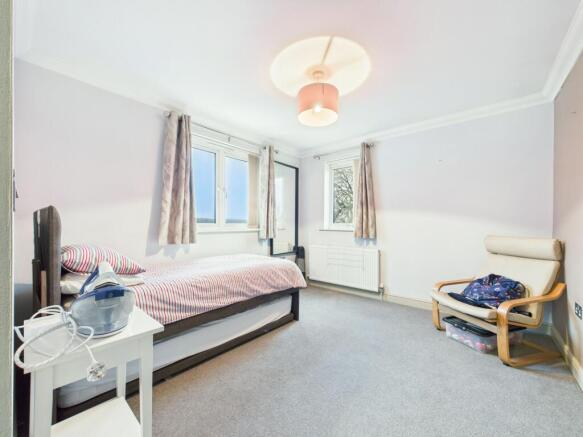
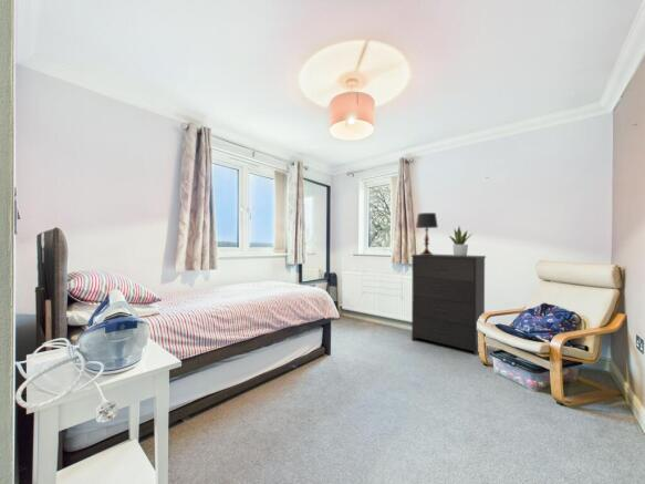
+ table lamp (426, 234)
+ dresser (447, 299)
+ potted plant (460, 239)
